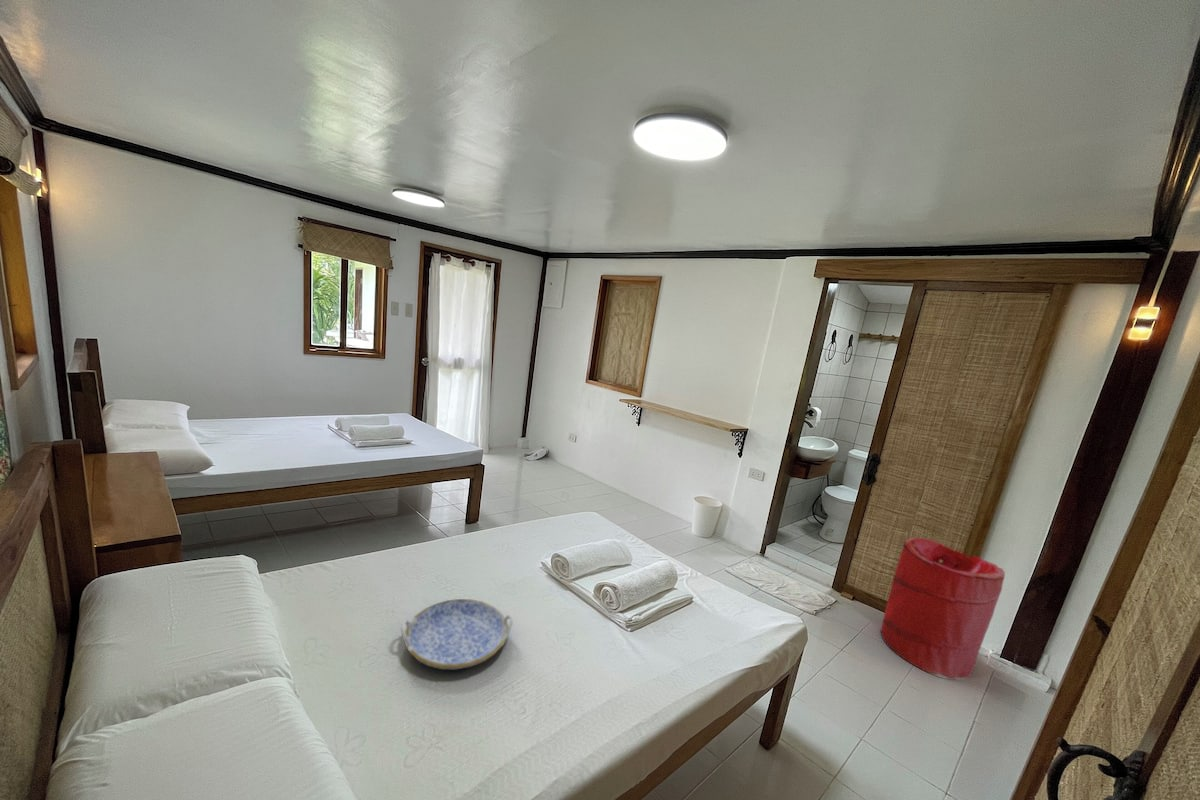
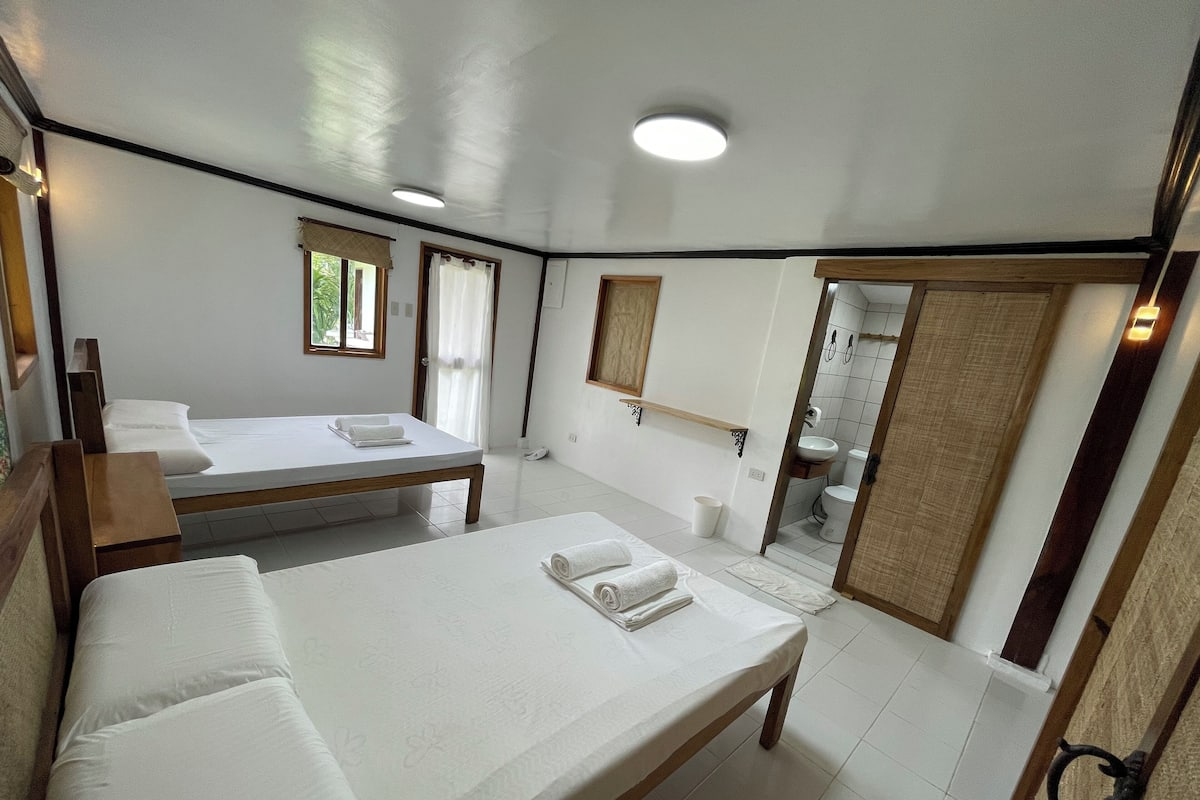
- serving tray (458, 630)
- laundry hamper (938, 601)
